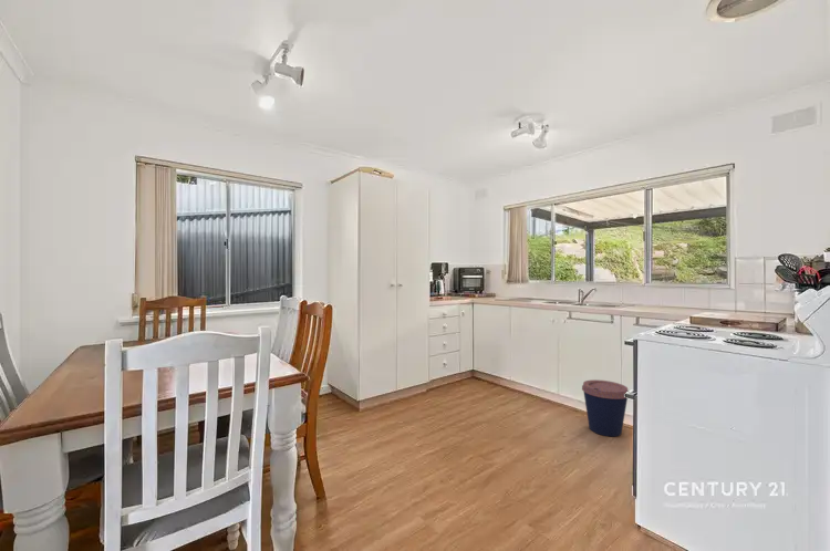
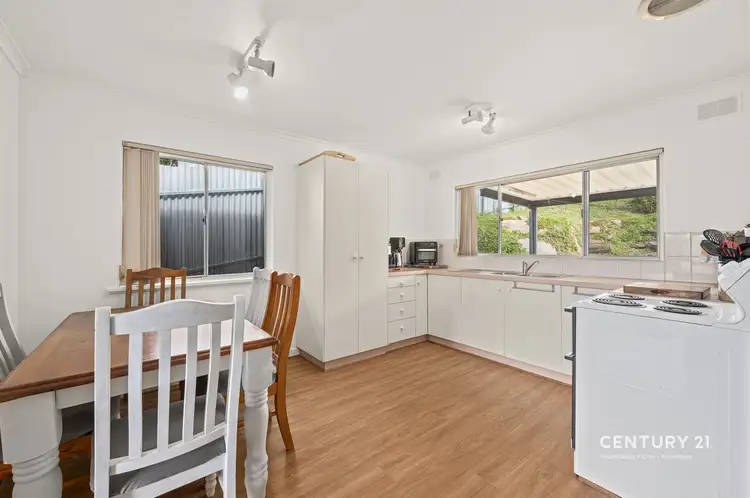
- coffee cup (604, 407)
